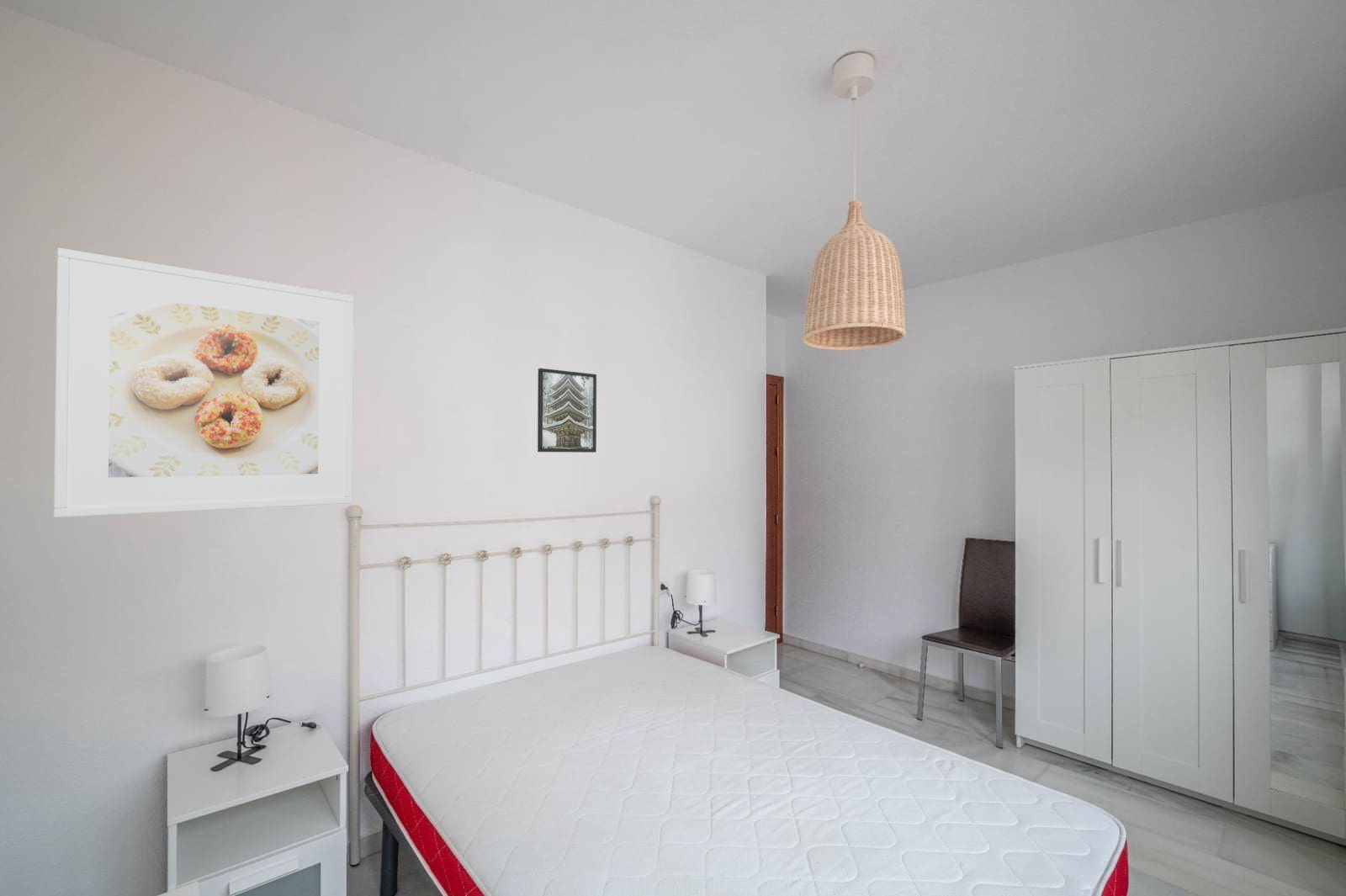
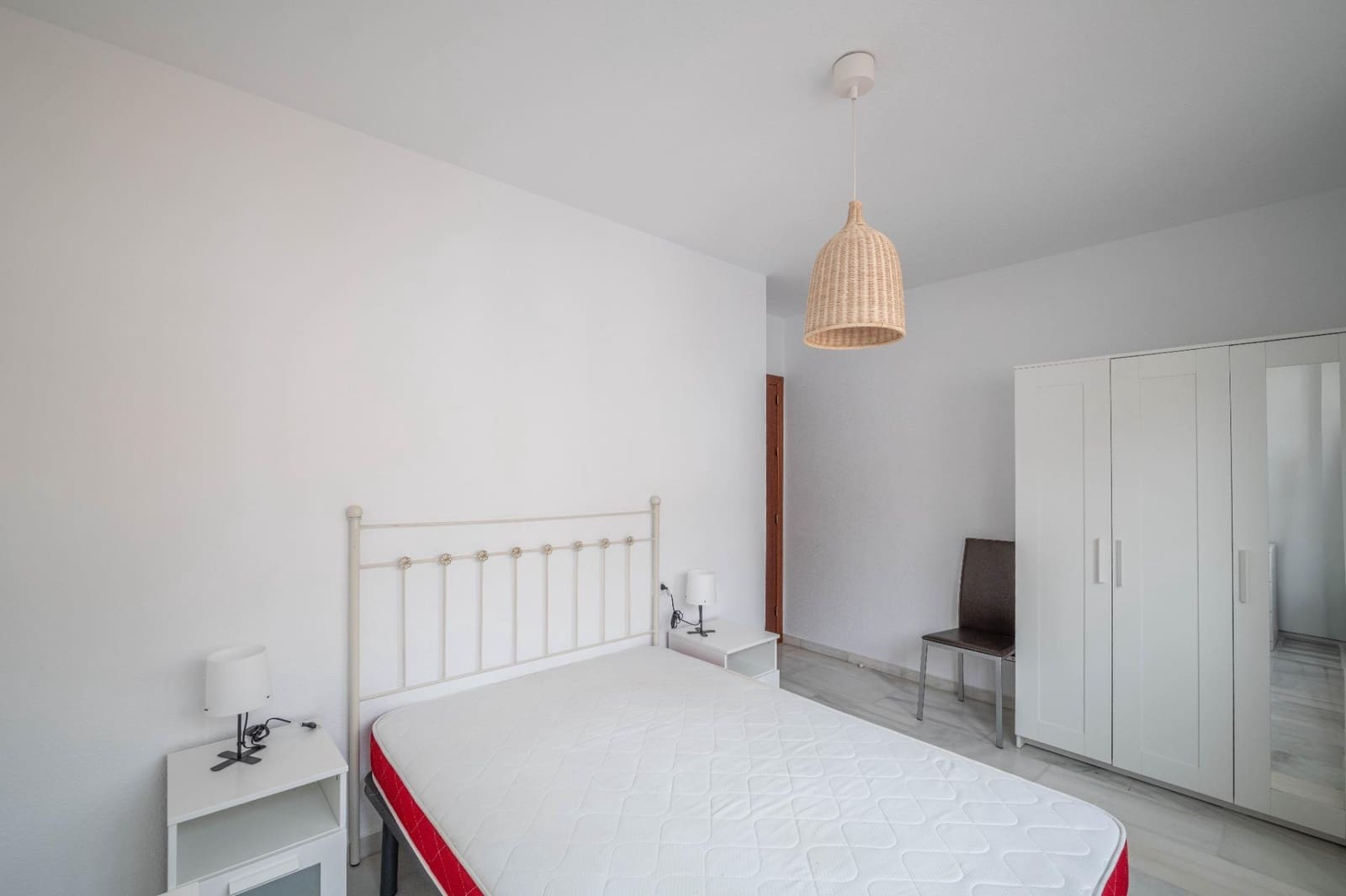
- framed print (568, 411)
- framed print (223, 392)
